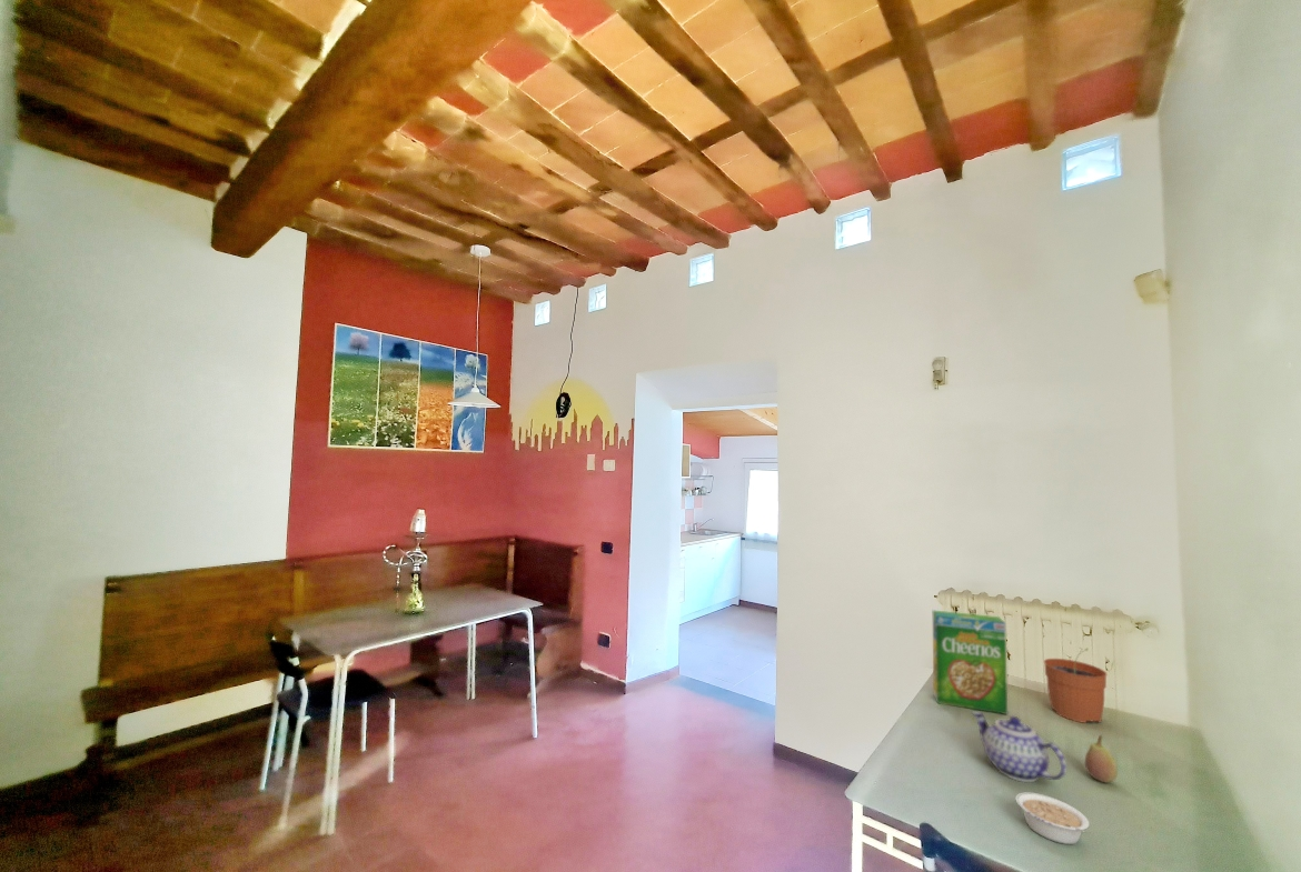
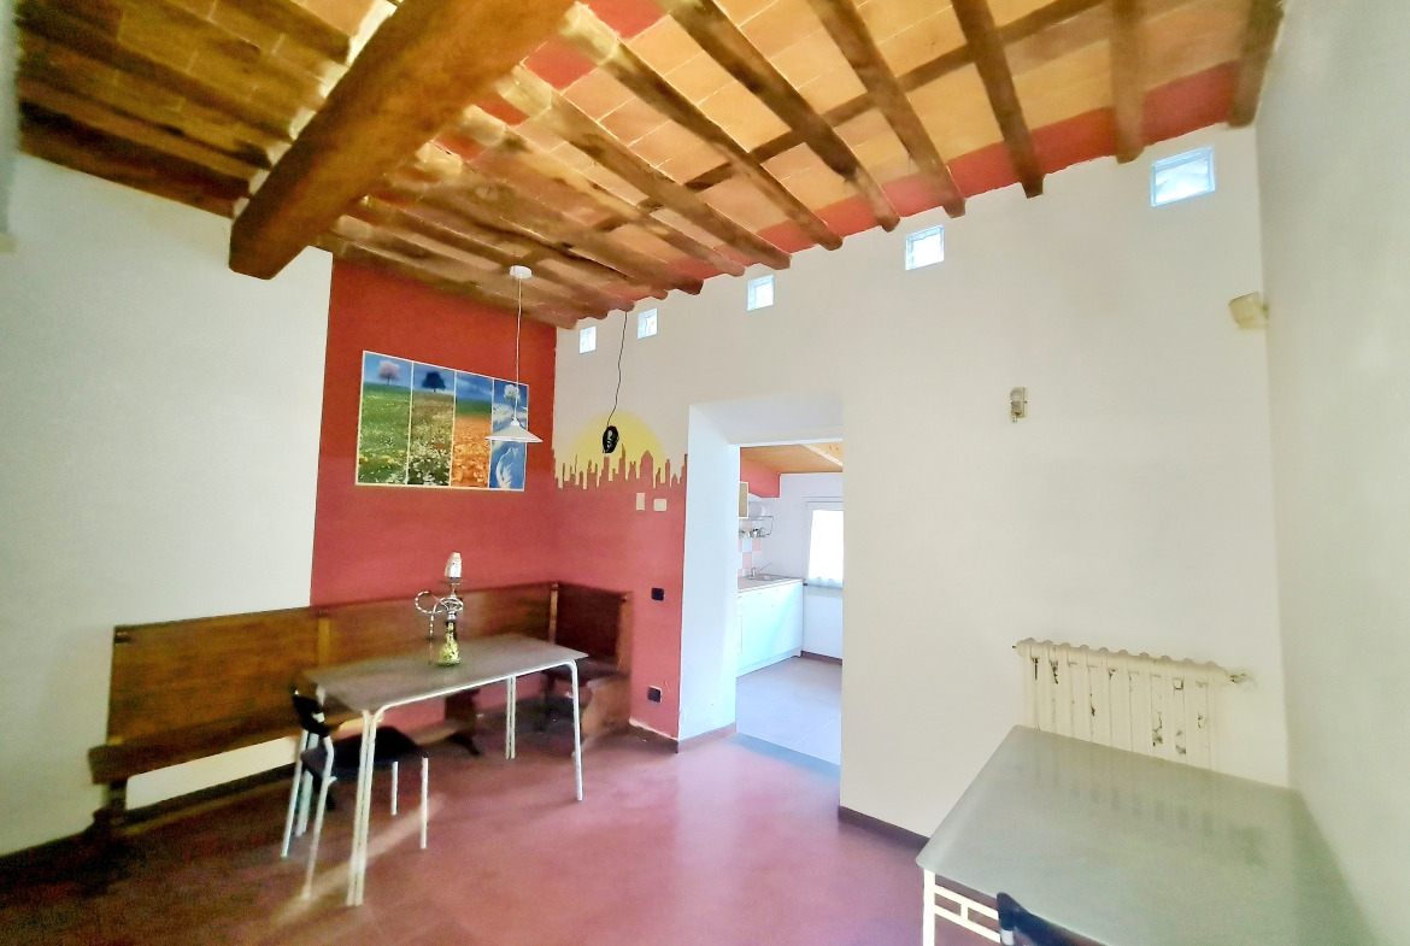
- plant pot (1074, 679)
- teapot (1014, 743)
- fruit (1100, 756)
- legume (1054, 819)
- cereal box (967, 660)
